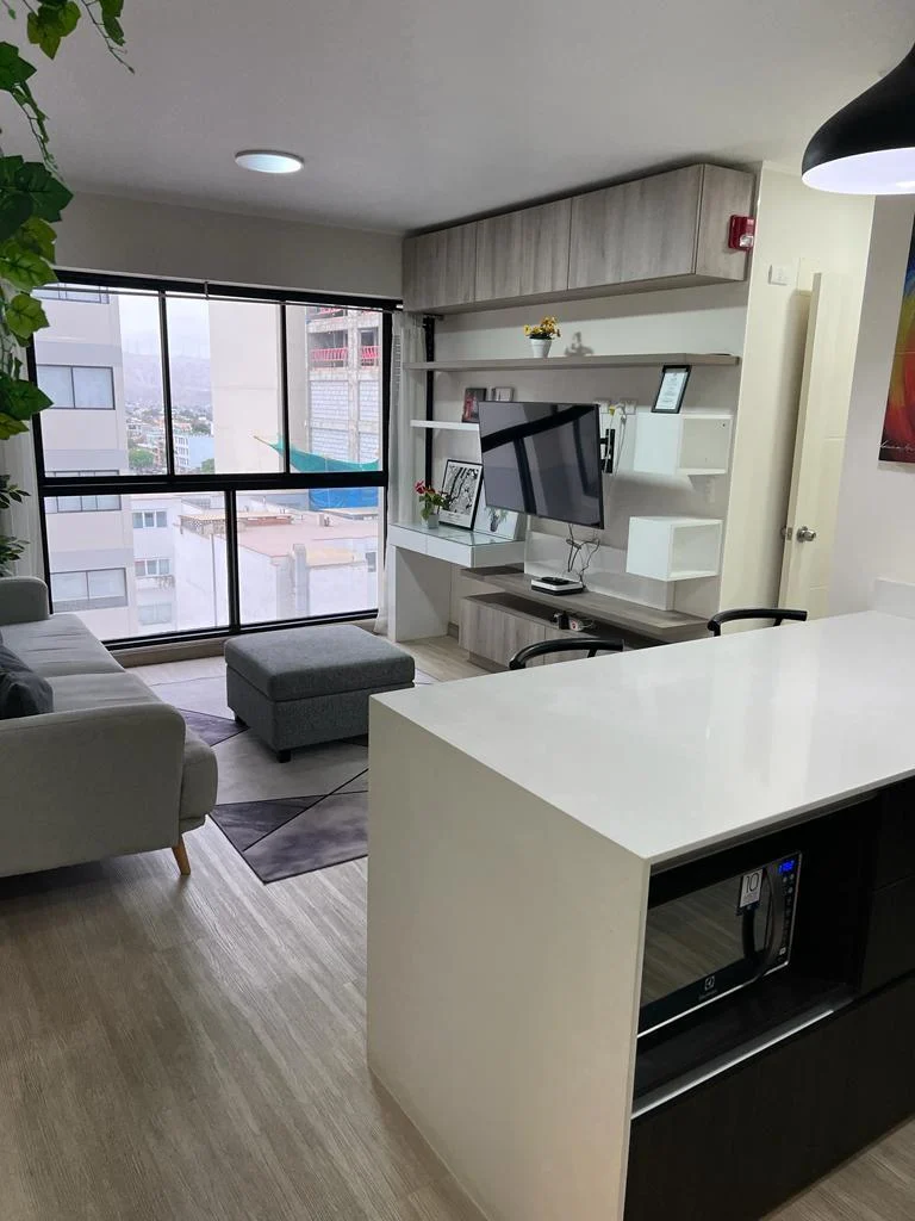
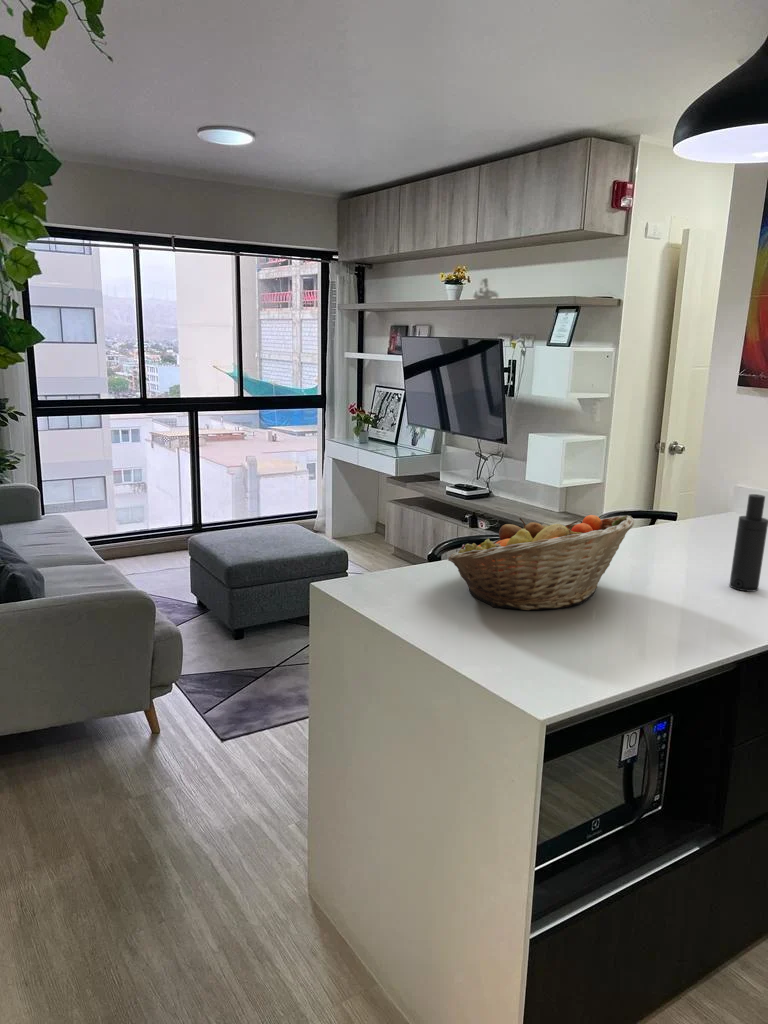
+ atomizer (750, 542)
+ fruit basket (541, 552)
